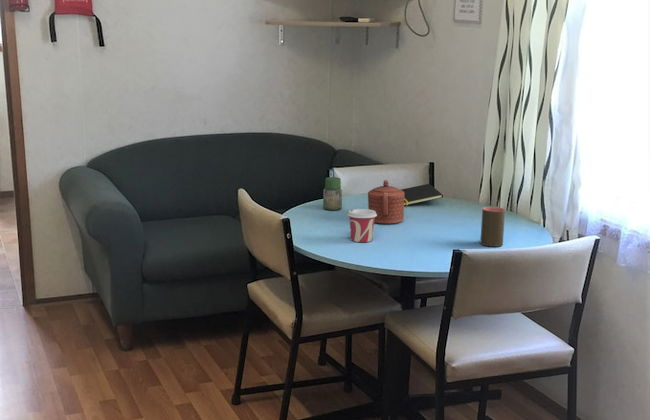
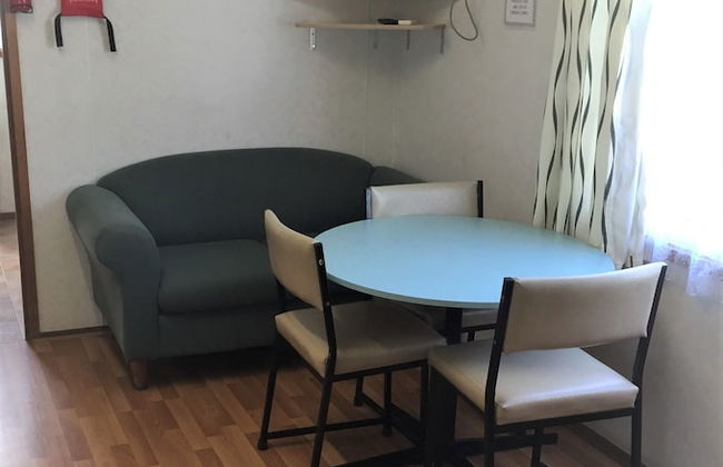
- cup (492, 226)
- jar (332, 193)
- teapot (386, 200)
- cup (361, 225)
- notepad (416, 194)
